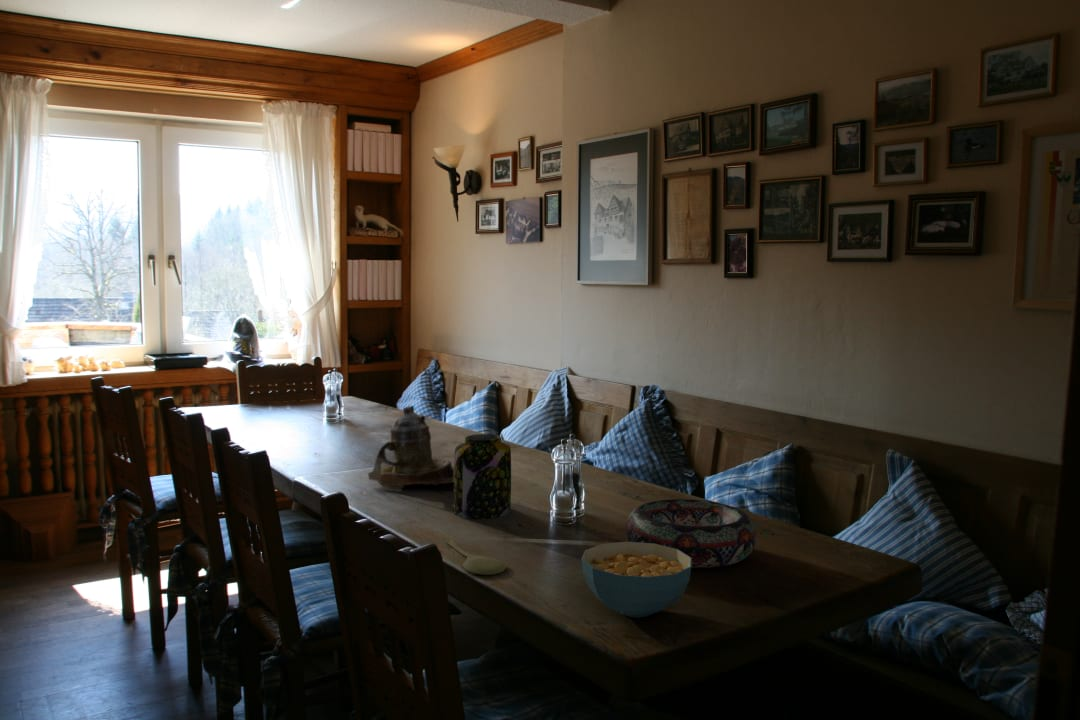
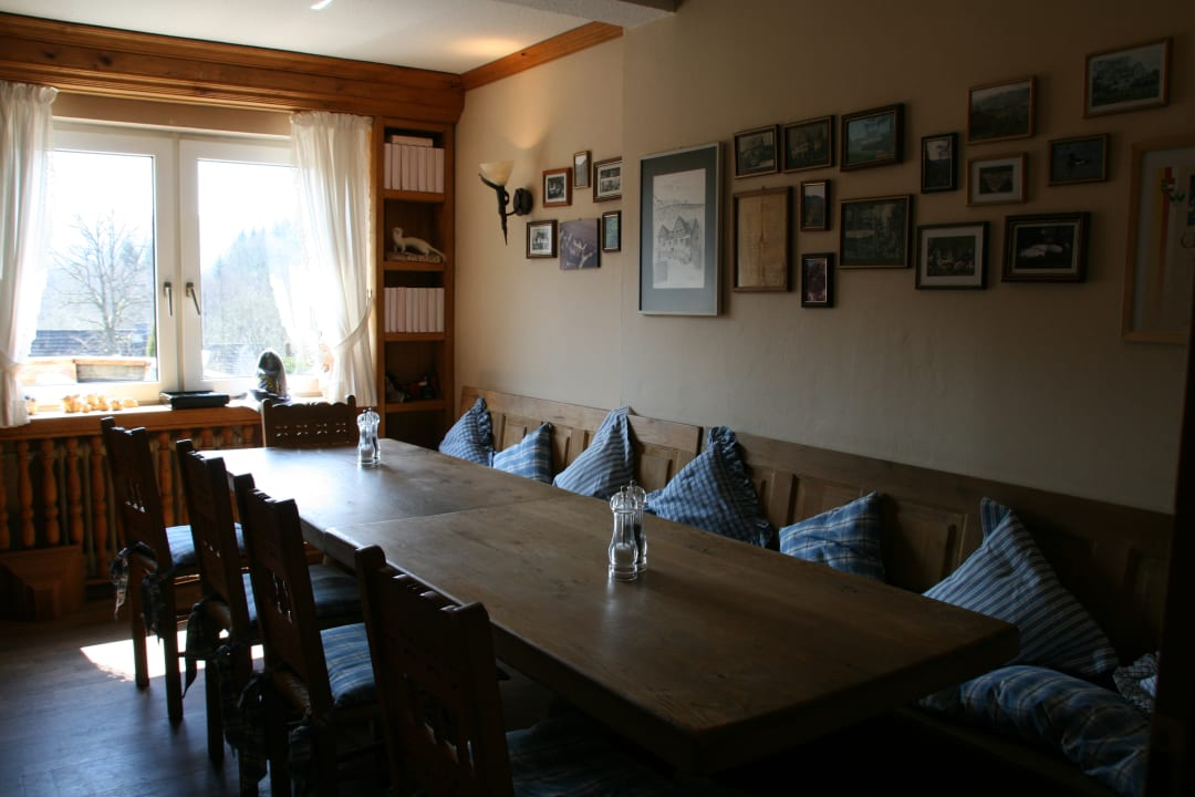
- teapot (420, 442)
- spoon (469, 554)
- decorative bowl (690, 532)
- cereal bowl (636, 584)
- jar (482, 474)
